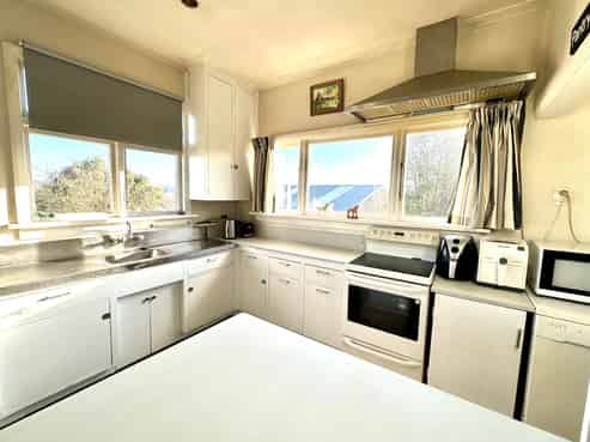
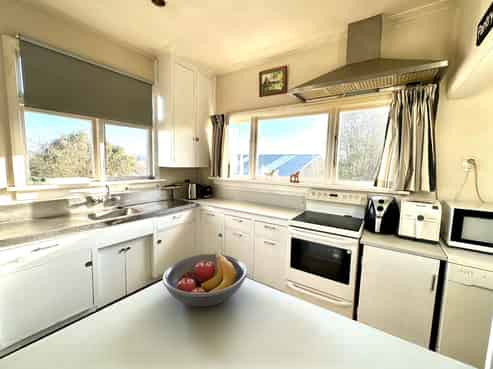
+ fruit bowl (206, 278)
